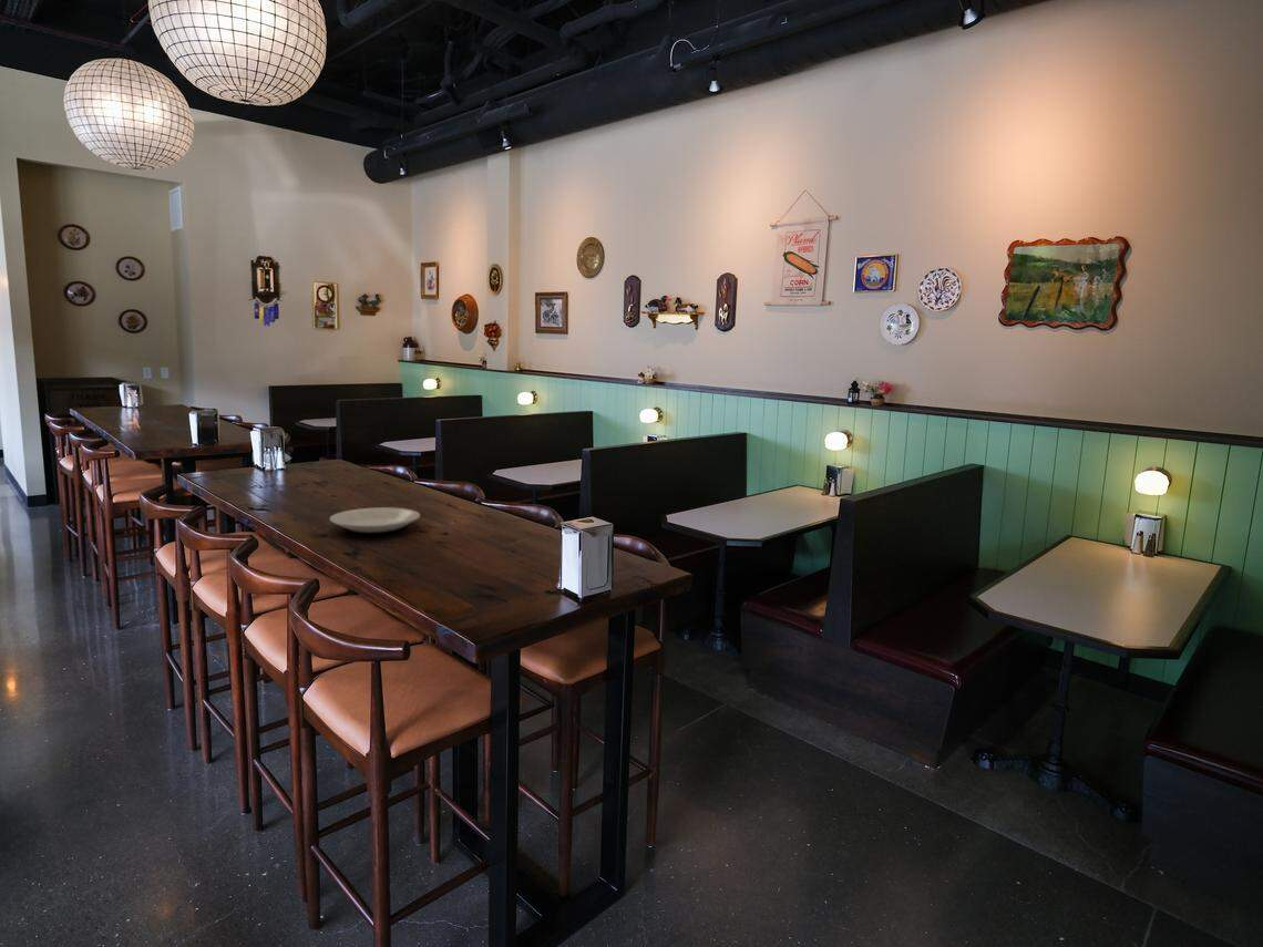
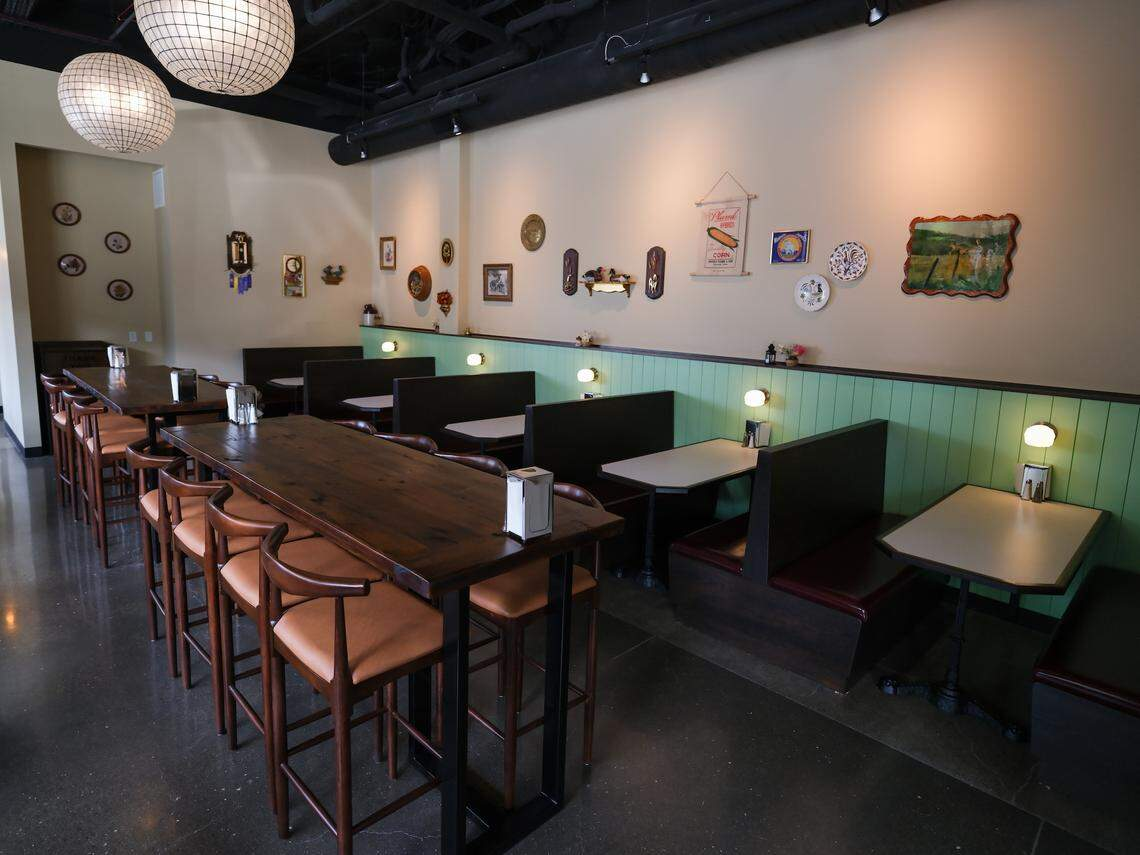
- plate (376, 522)
